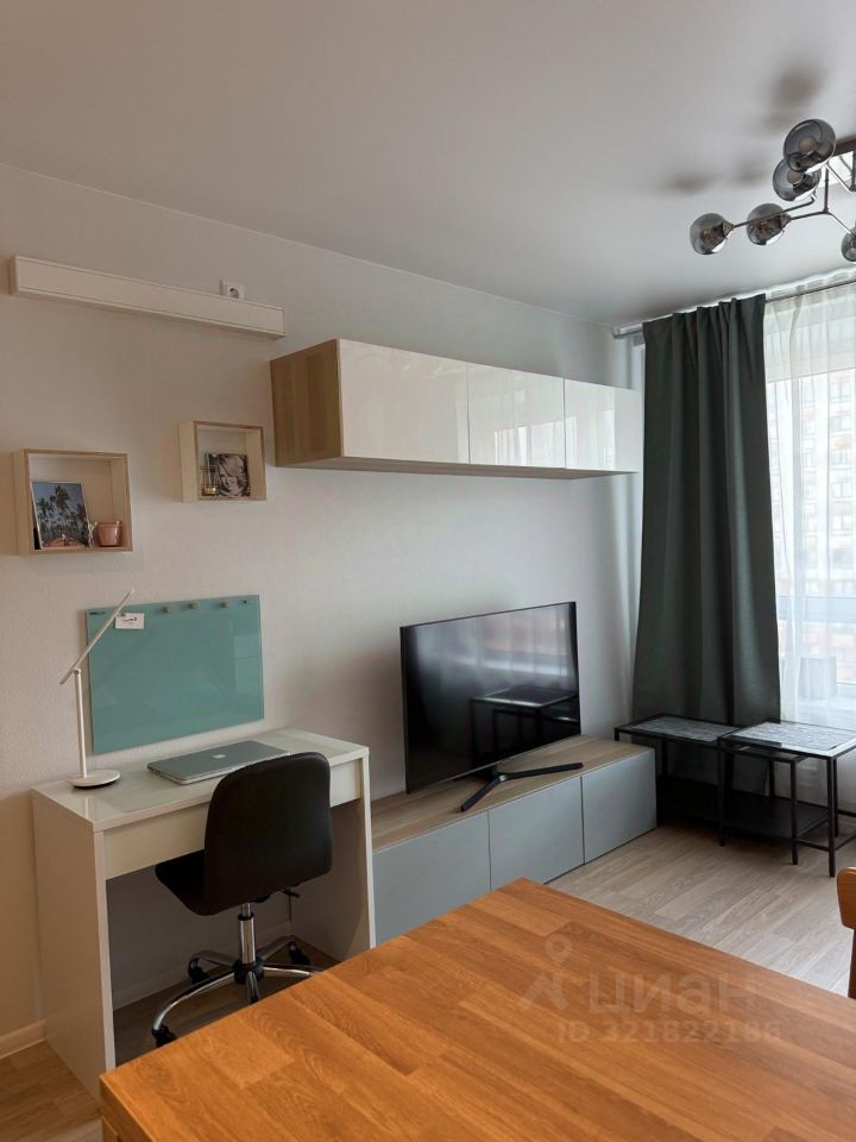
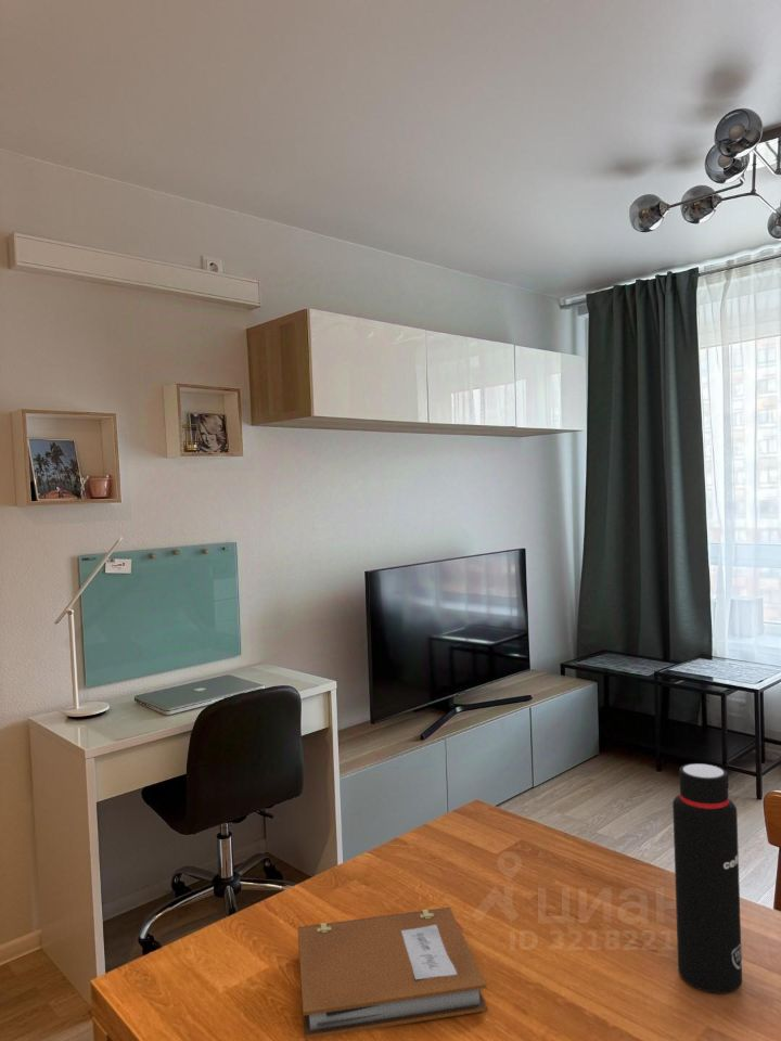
+ water bottle (709, 871)
+ notebook (388, 963)
